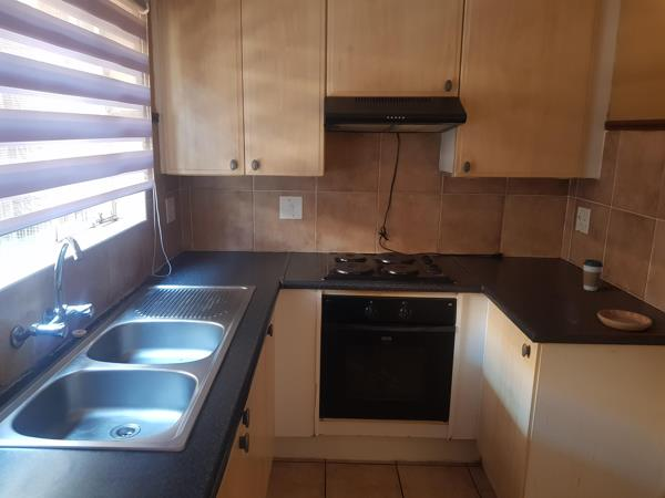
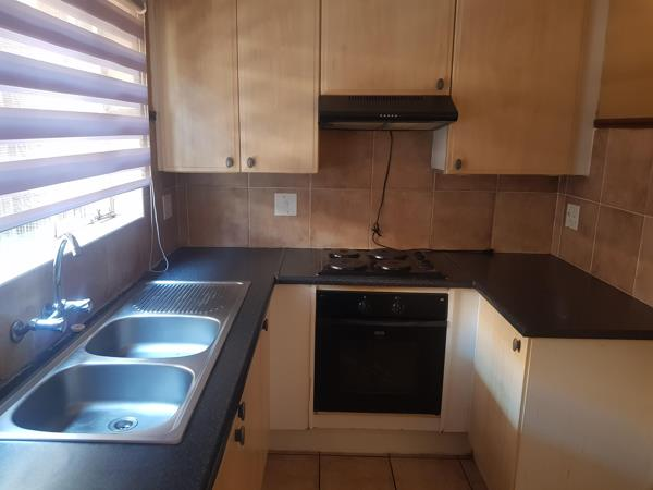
- saucer (624, 320)
- coffee cup (592, 274)
